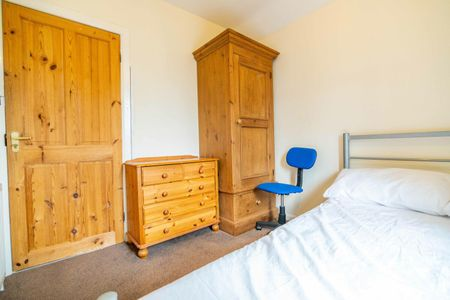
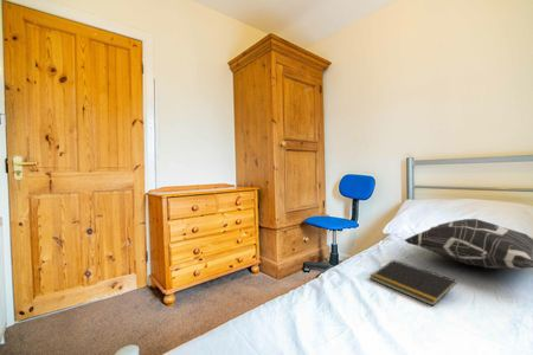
+ decorative pillow (477, 241)
+ notepad (410, 279)
